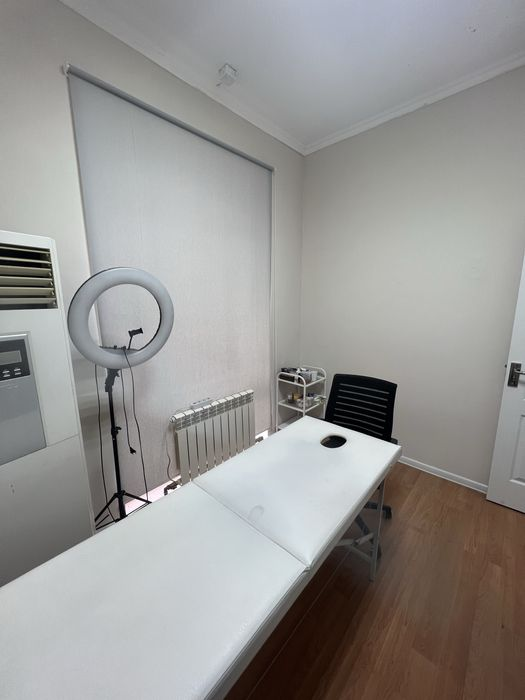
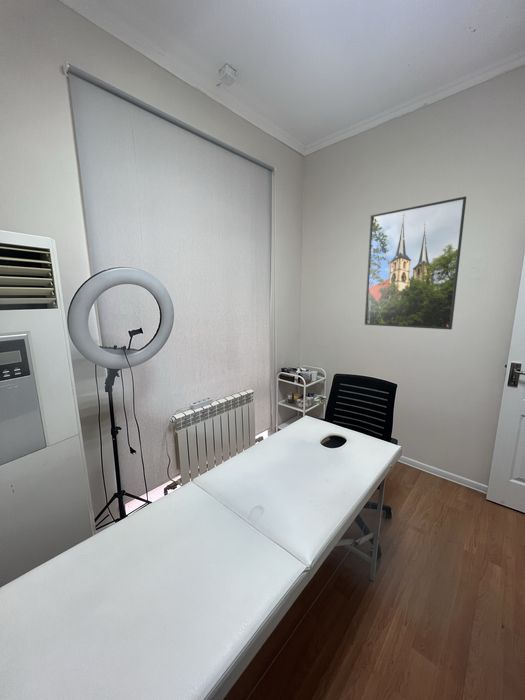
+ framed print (408, 269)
